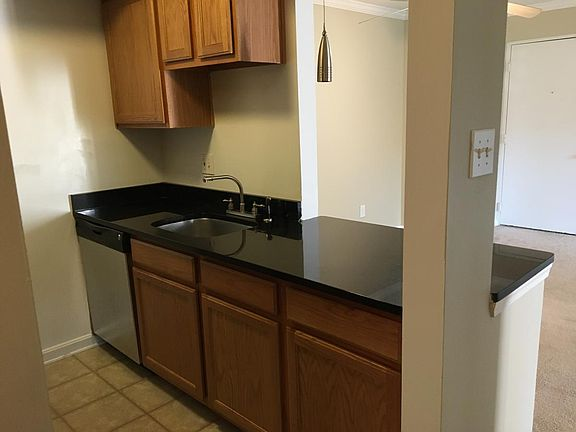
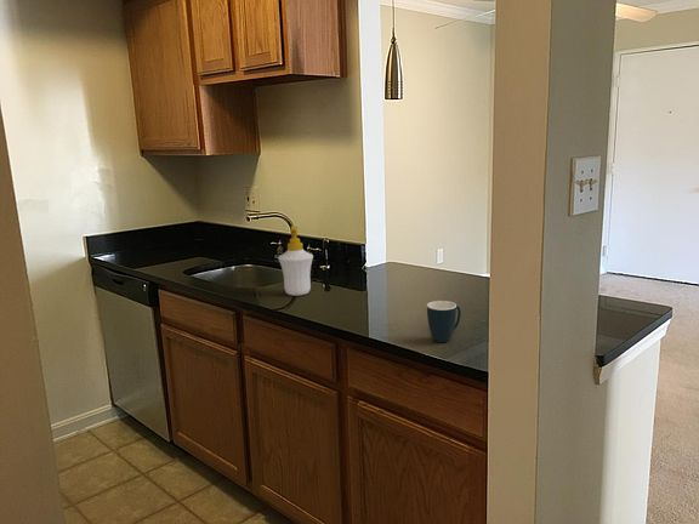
+ mug (445, 320)
+ soap bottle (295, 260)
